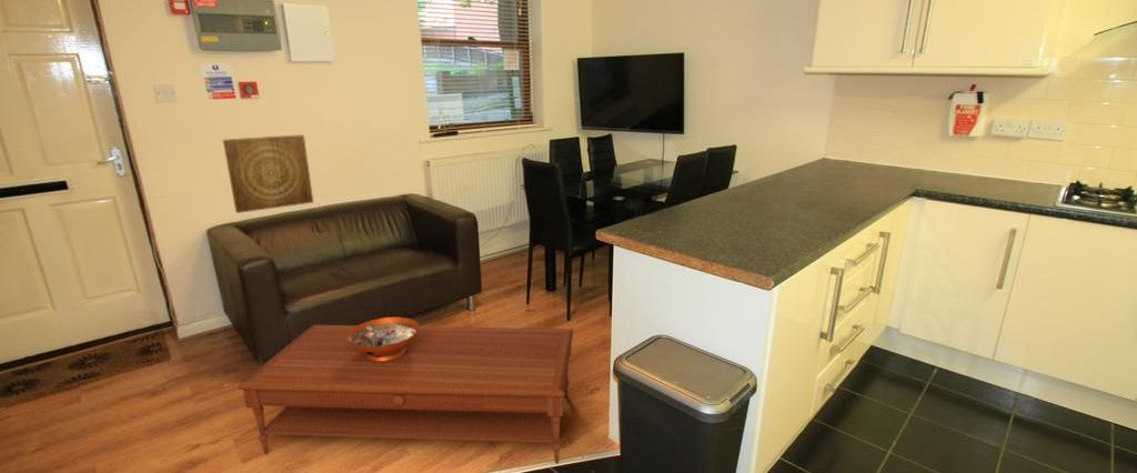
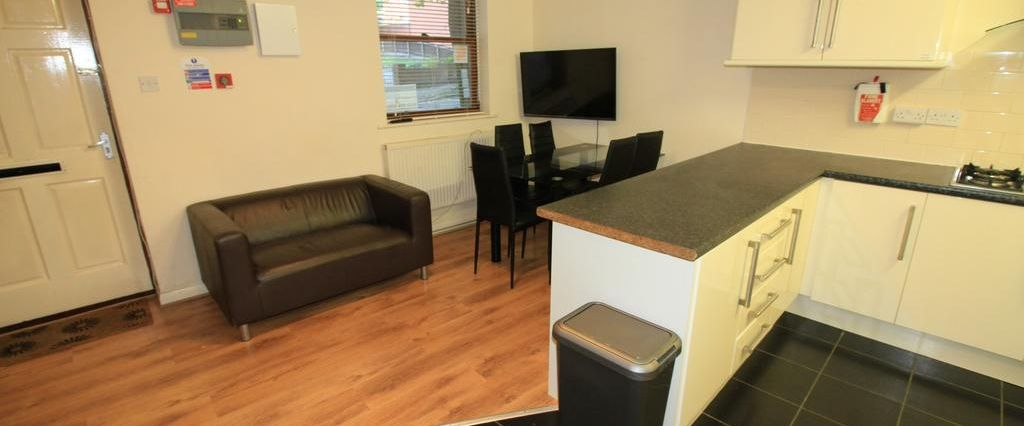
- decorative bowl (384, 340)
- wall art (270, 172)
- coffee table (424, 389)
